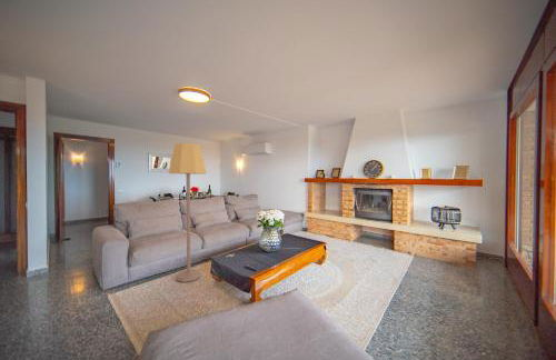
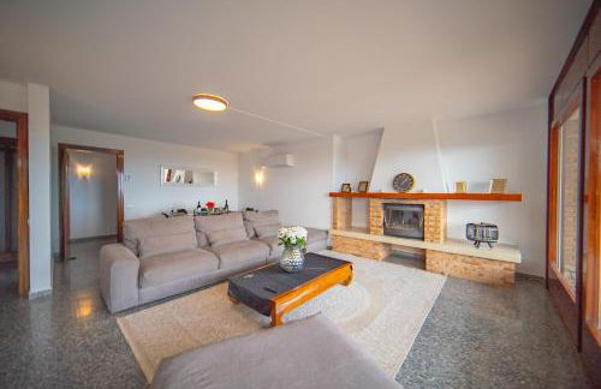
- lamp (188, 210)
